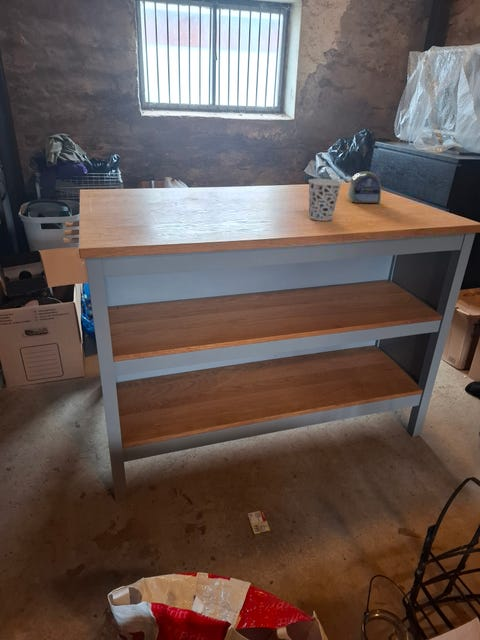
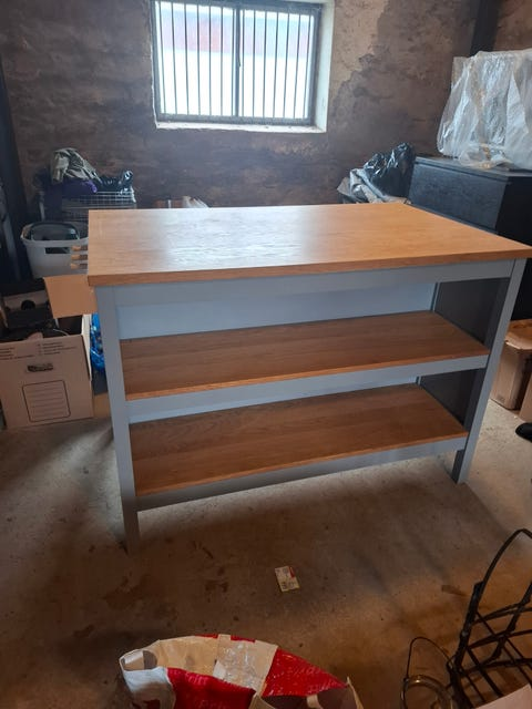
- tape measure (365, 187)
- cup (322, 200)
